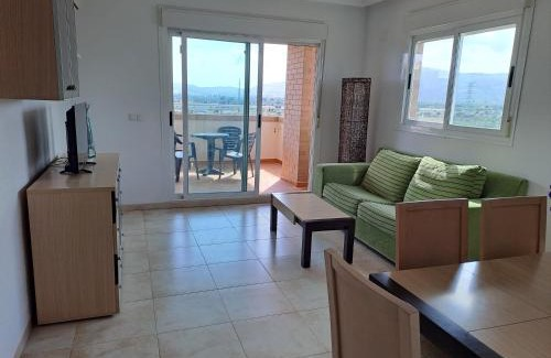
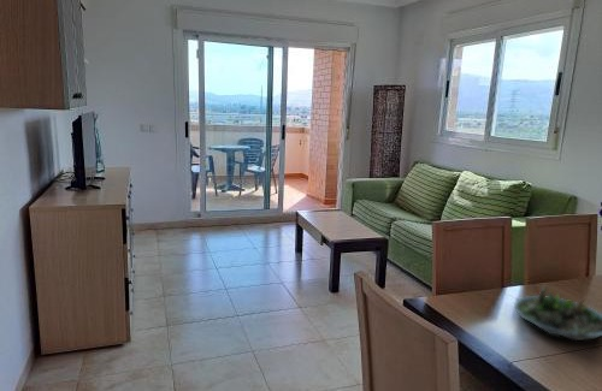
+ succulent planter (561, 308)
